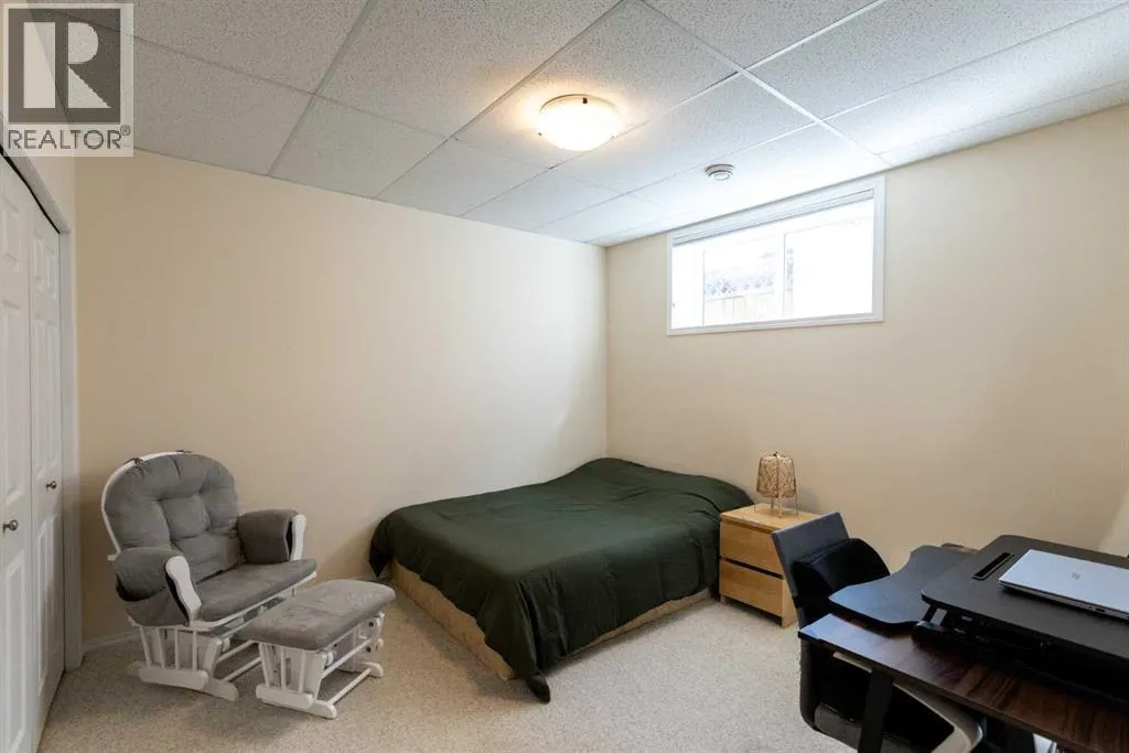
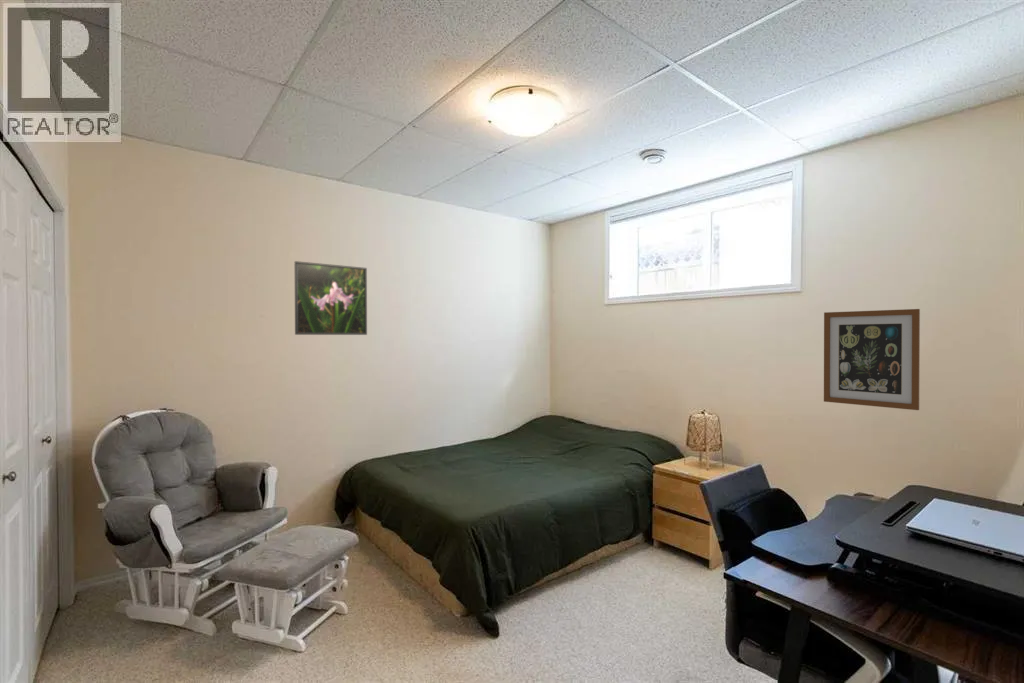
+ wall art (868, 358)
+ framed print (332, 299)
